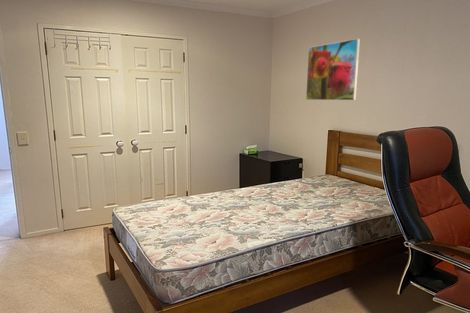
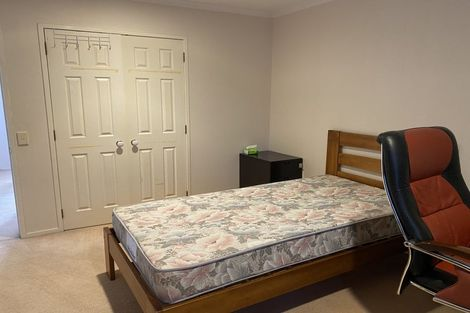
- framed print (330, 72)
